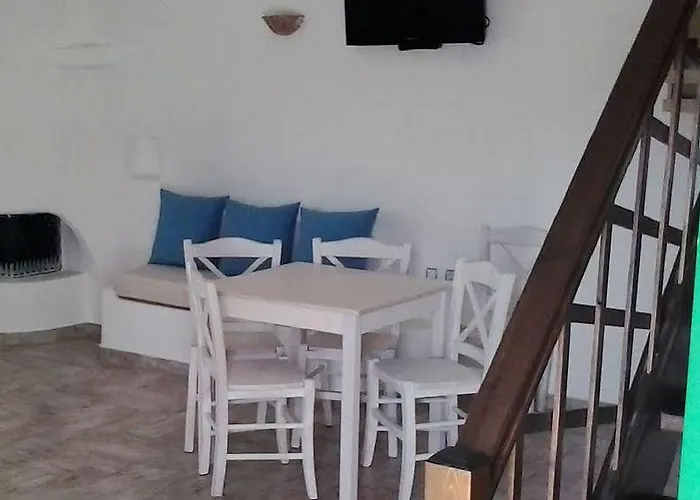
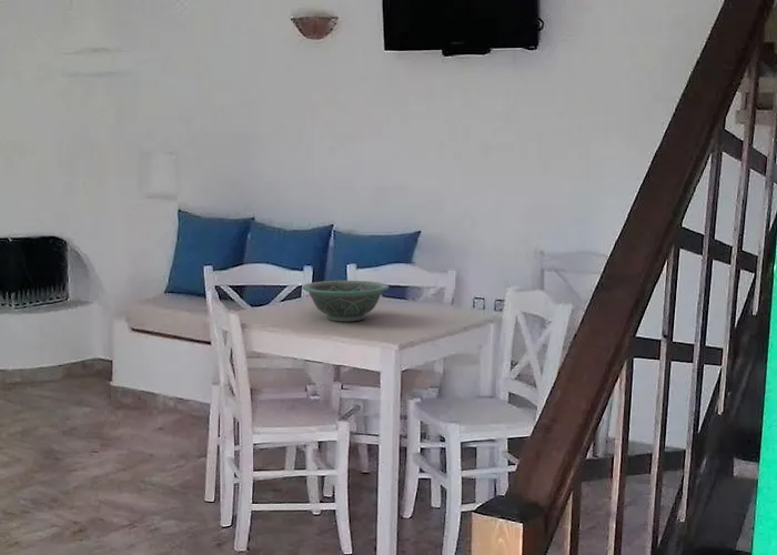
+ decorative bowl (345, 302)
